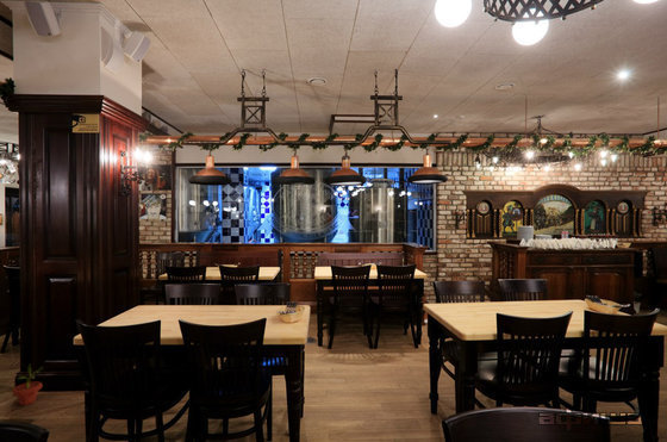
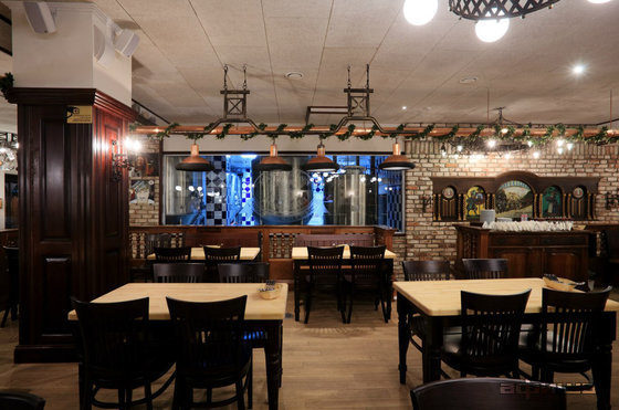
- potted plant (27, 384)
